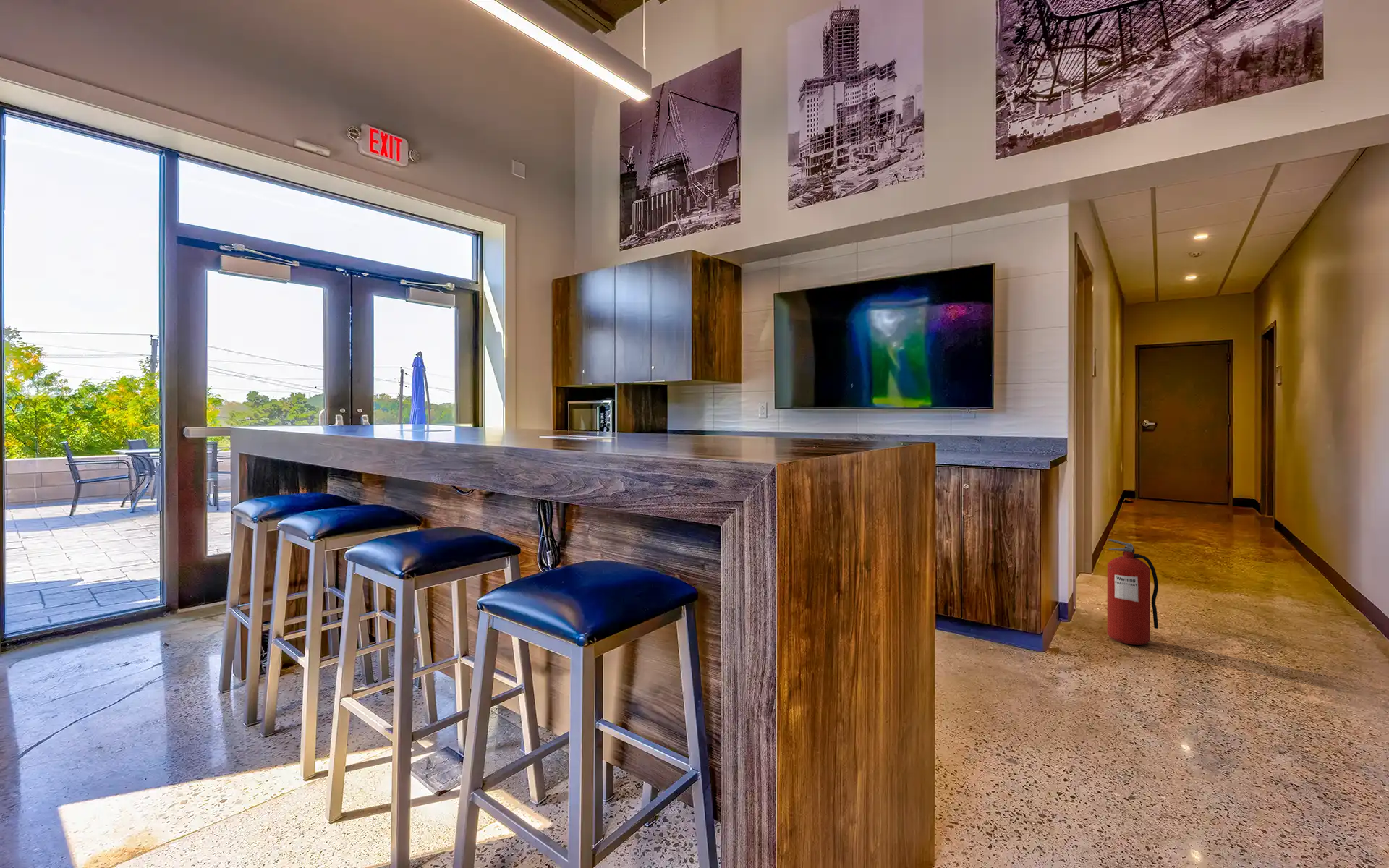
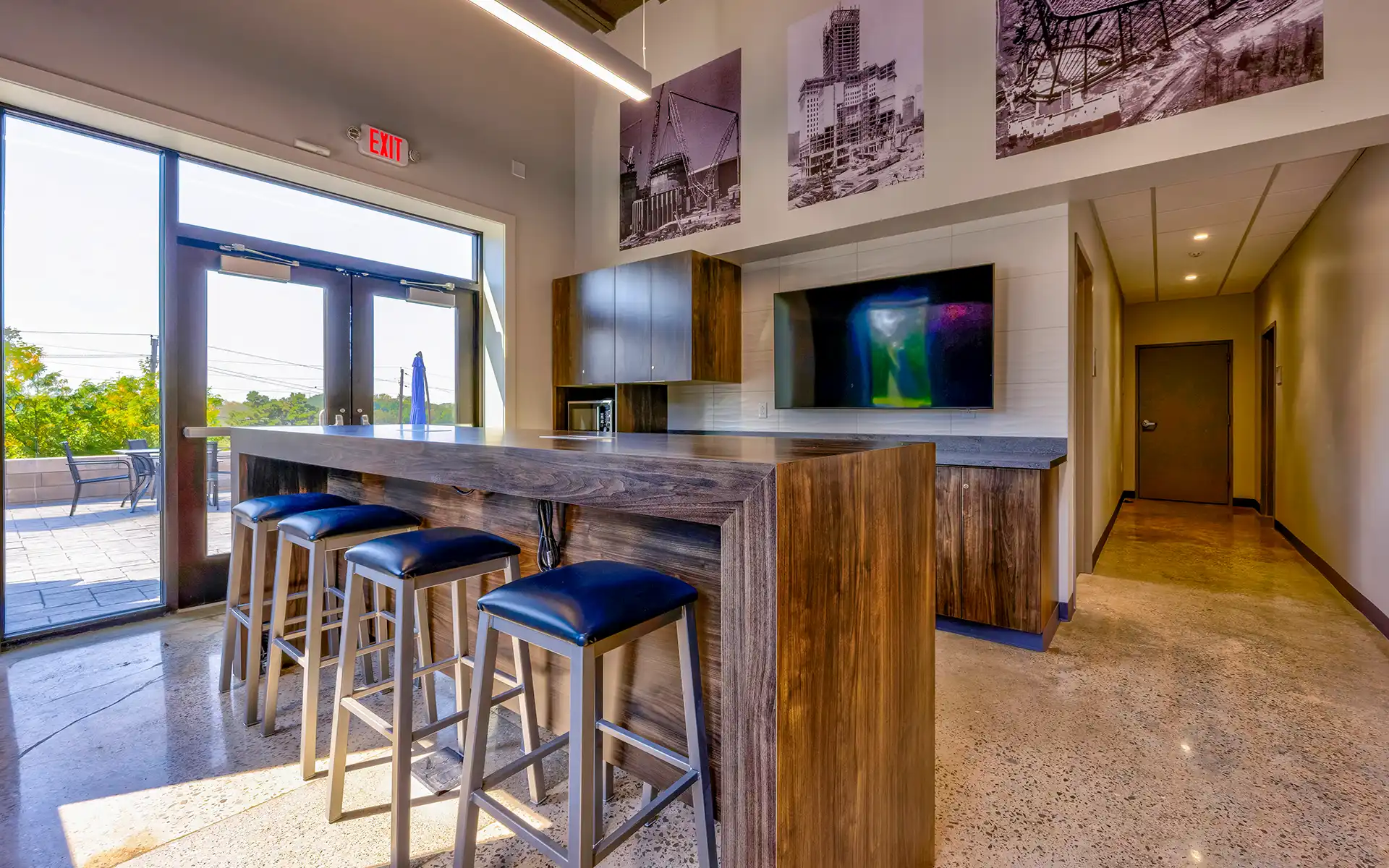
- fire extinguisher (1132, 591)
